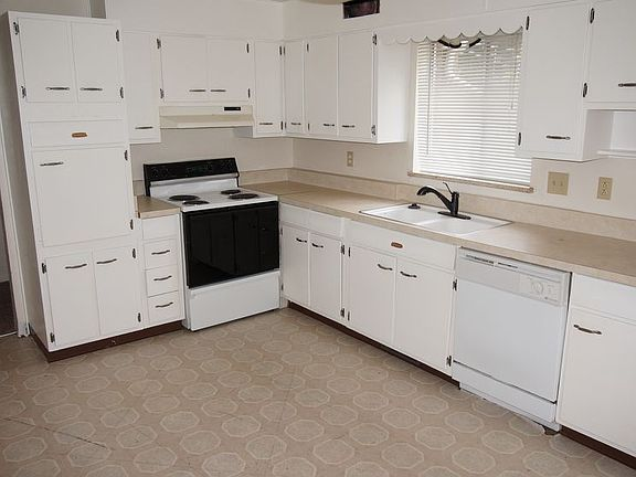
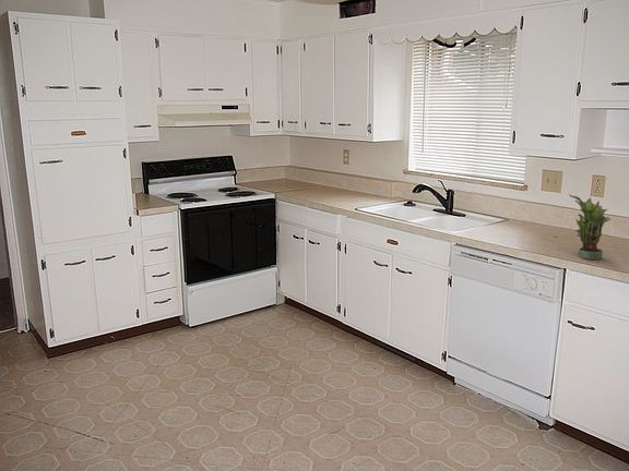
+ potted plant (586, 226)
